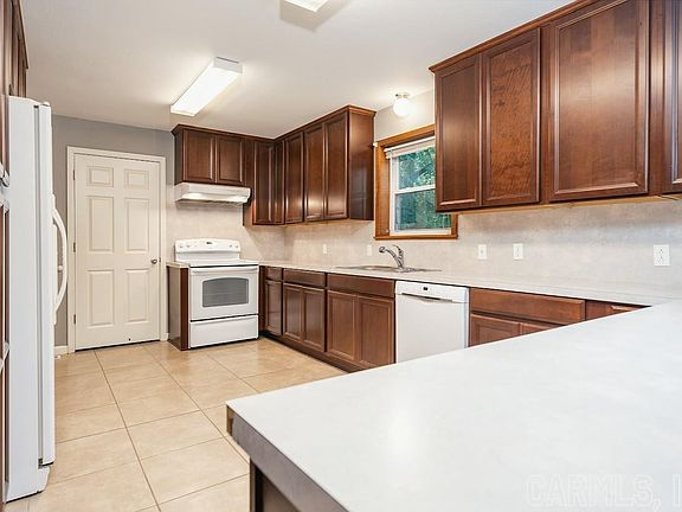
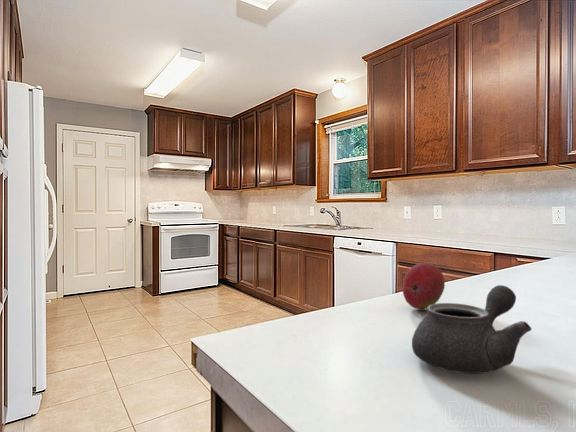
+ fruit (424, 285)
+ teapot (477, 325)
